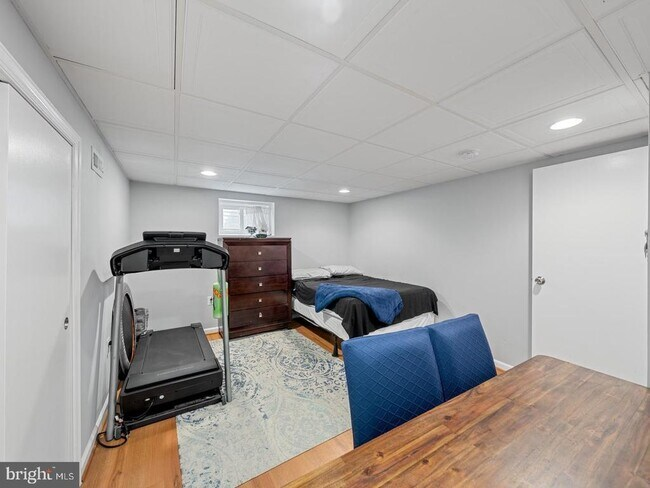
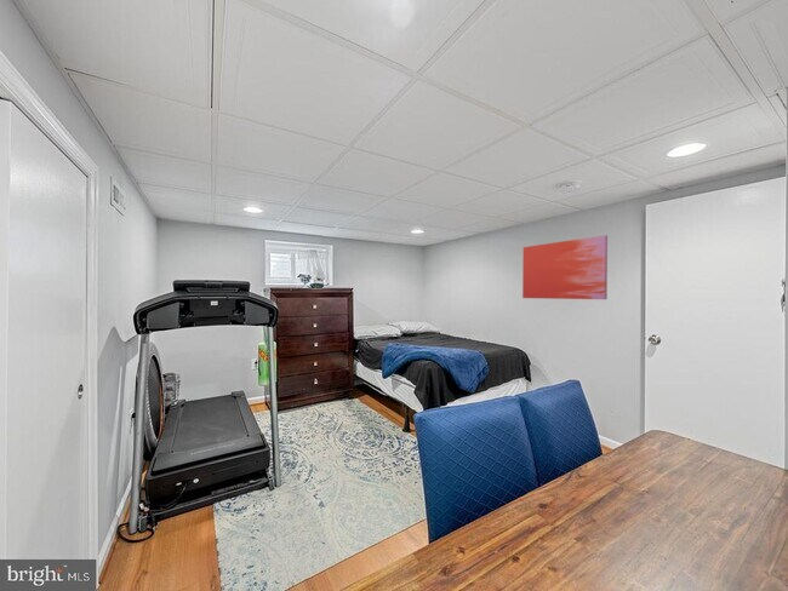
+ wall art (560, 270)
